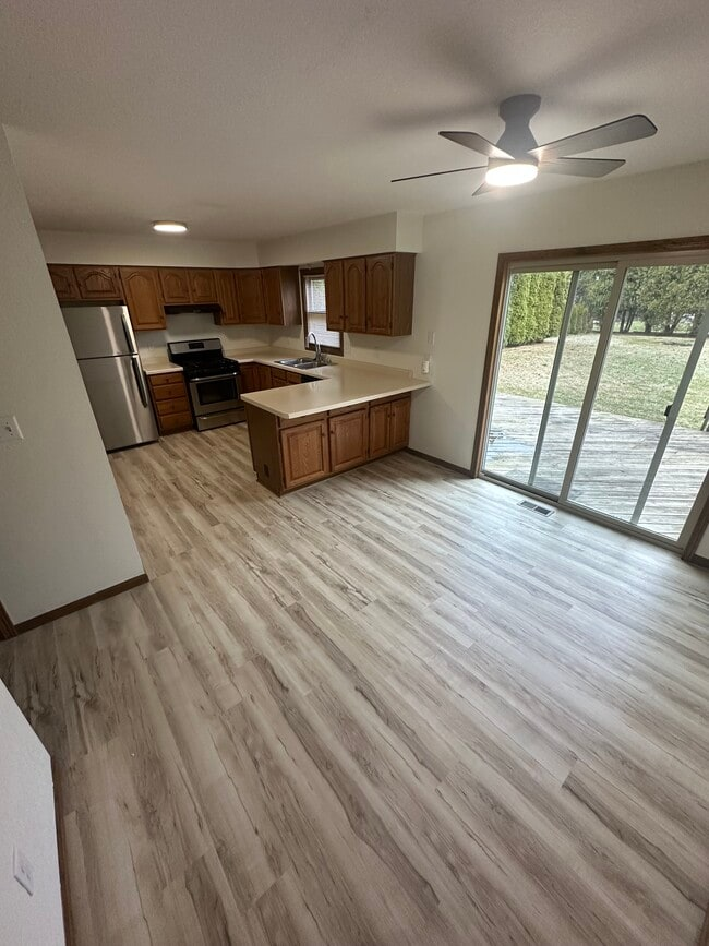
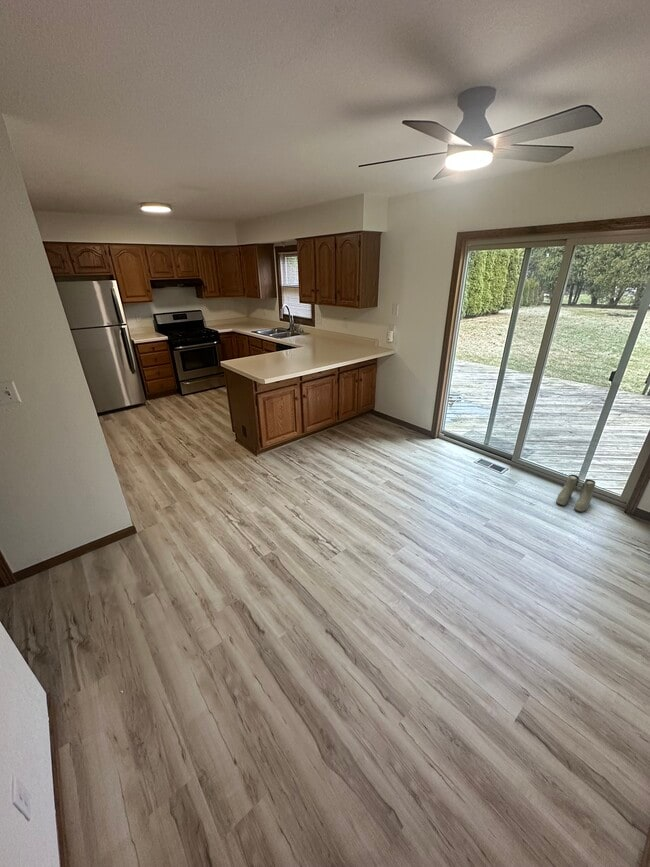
+ boots (576, 489)
